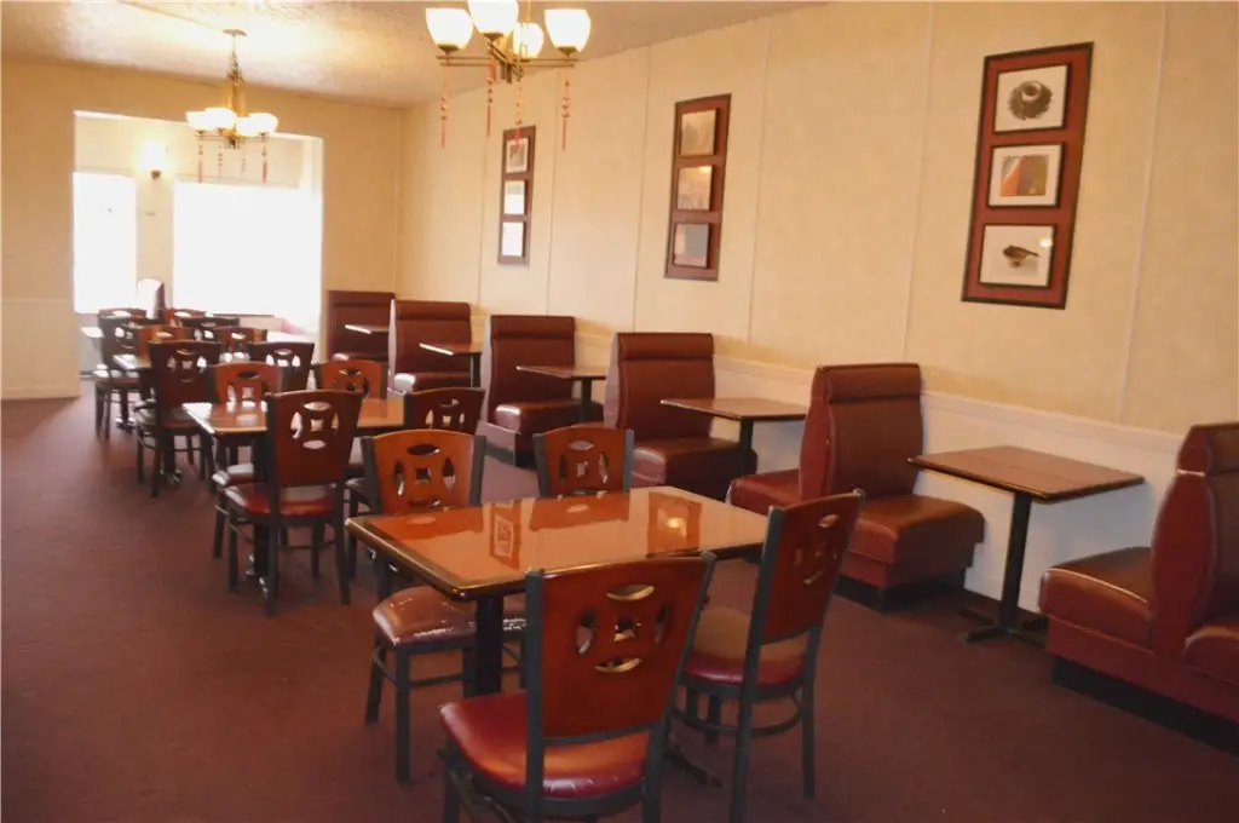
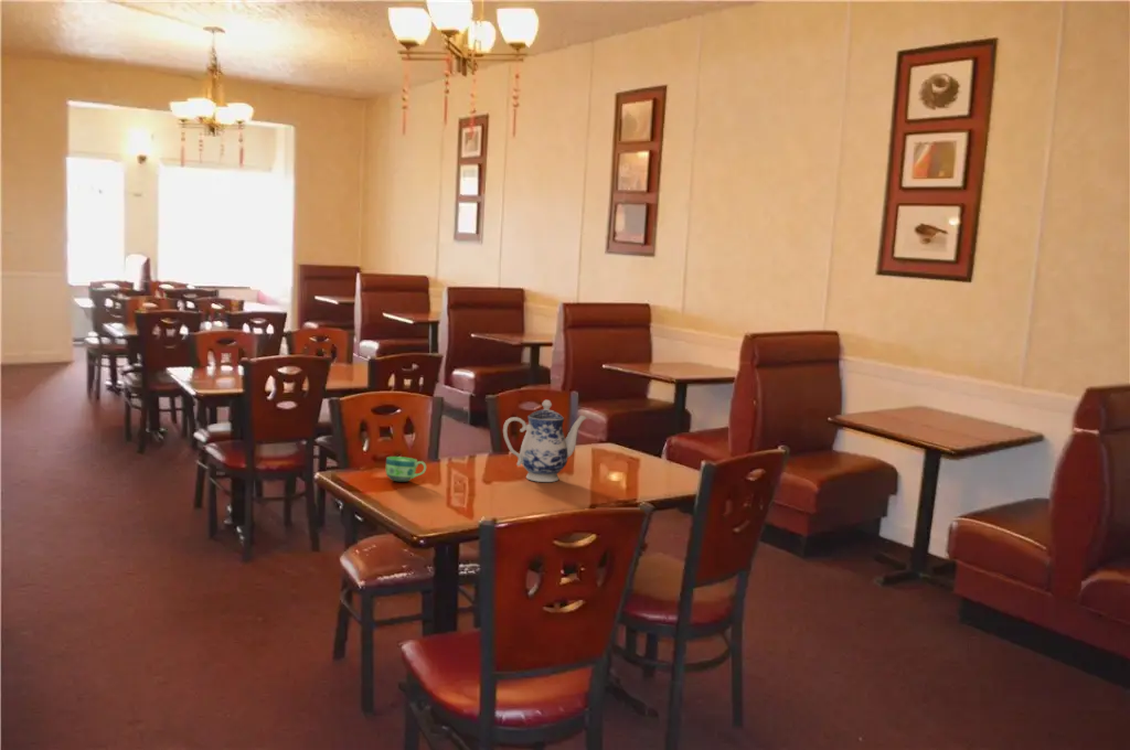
+ teapot (544, 439)
+ cup (405, 469)
